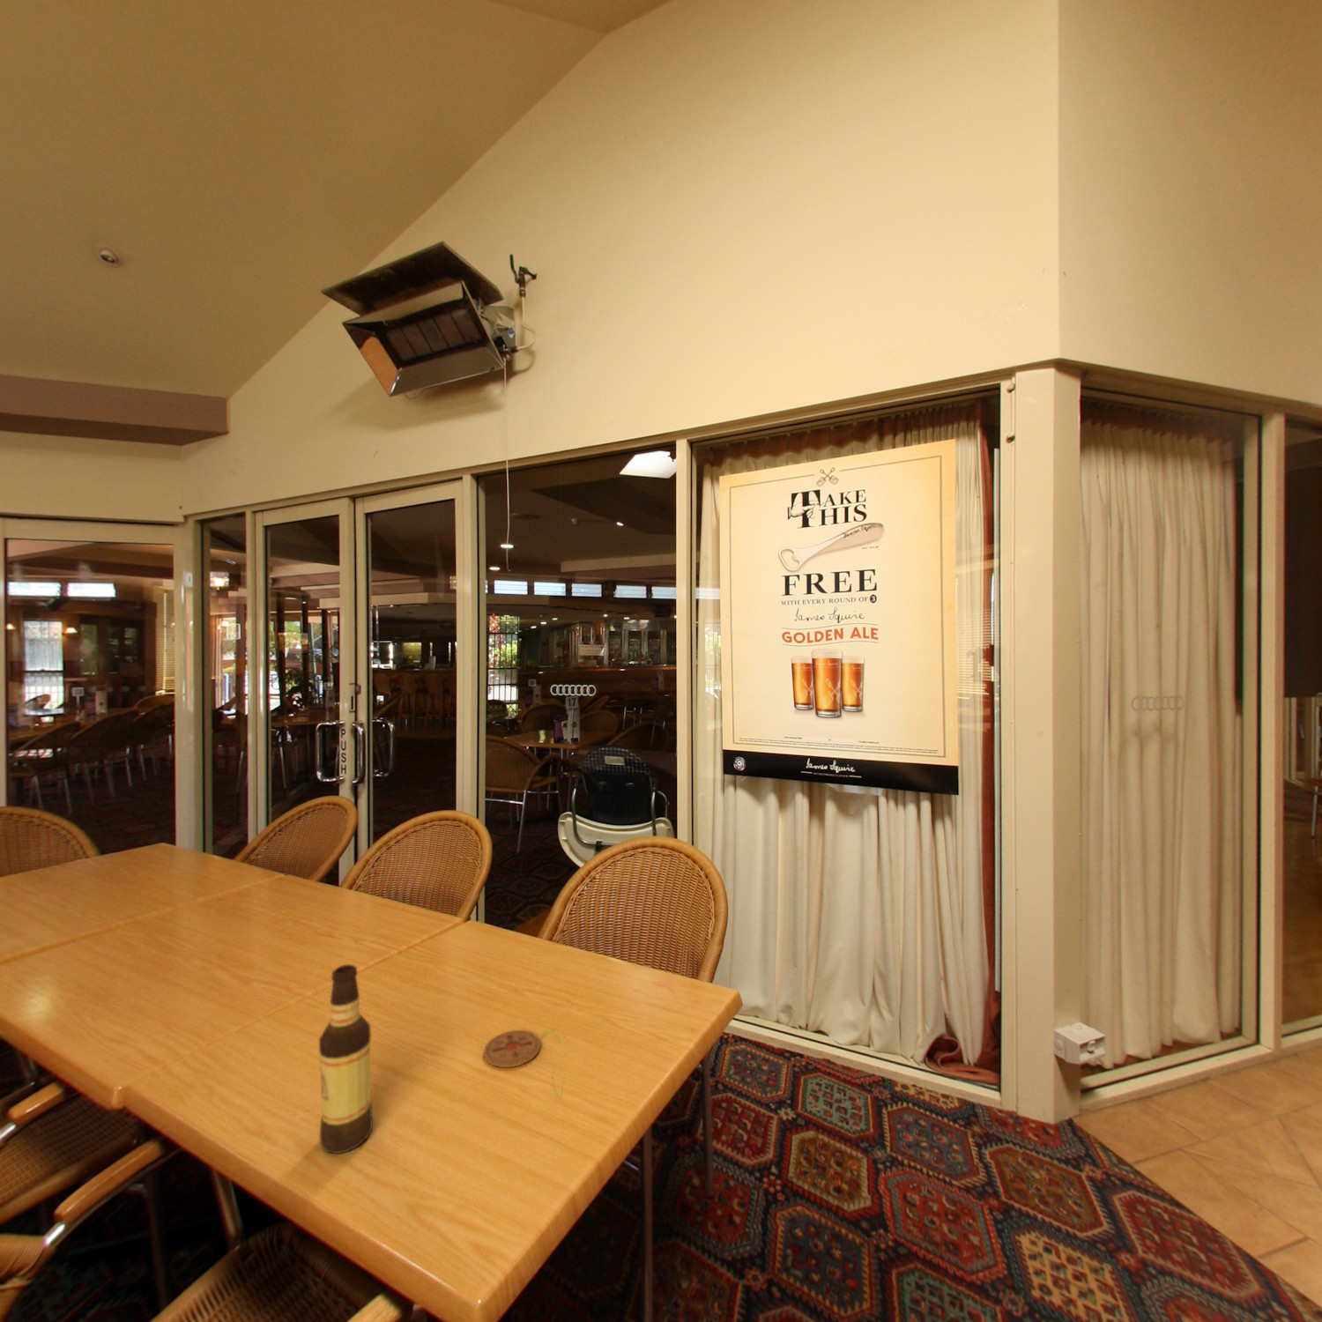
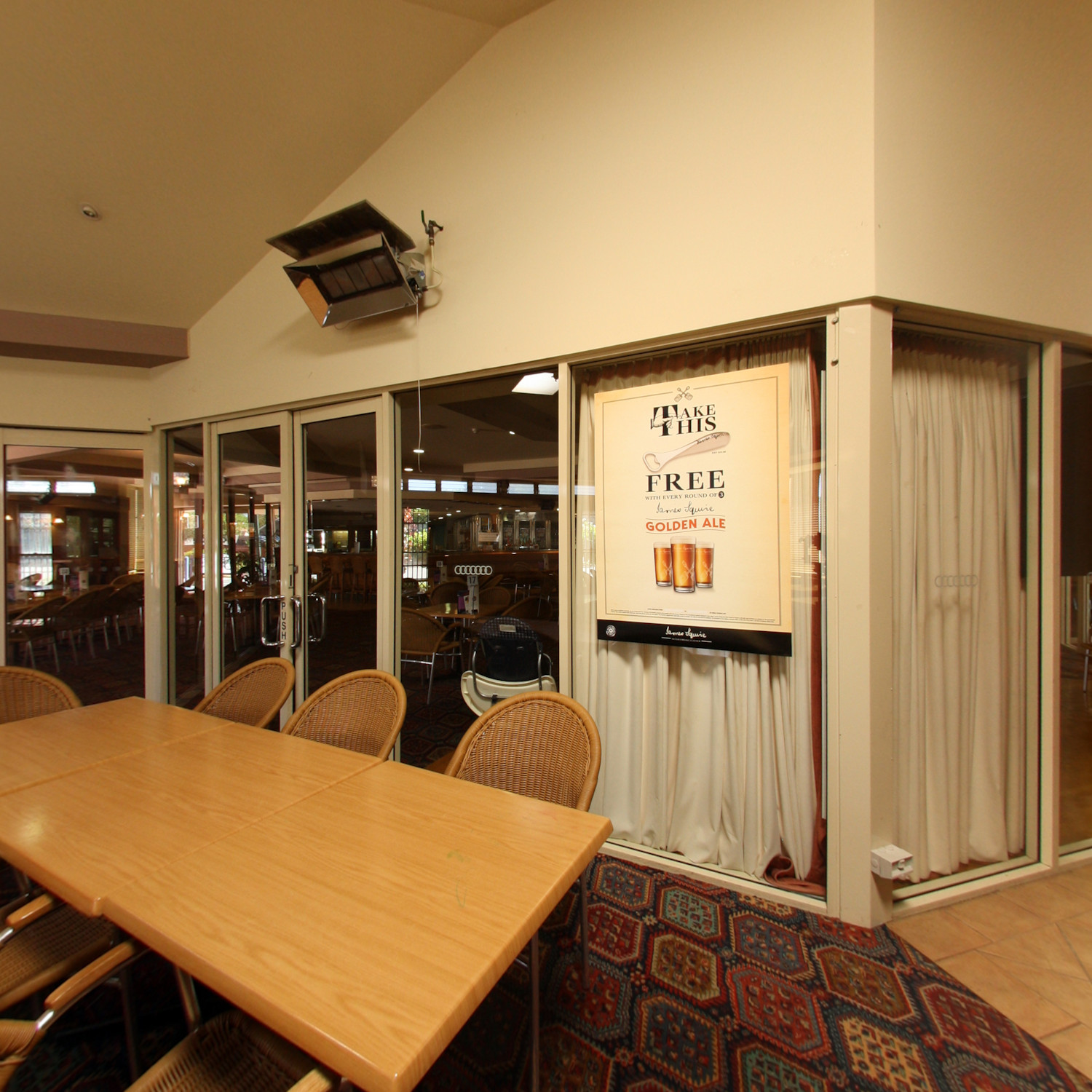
- coaster (512, 1048)
- bottle (345, 1052)
